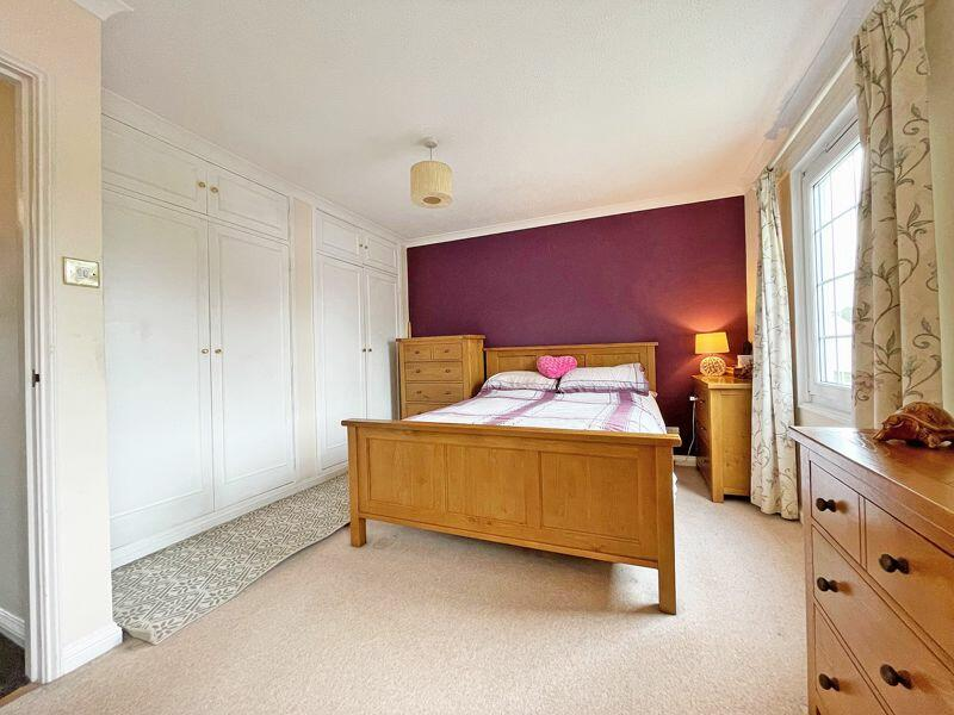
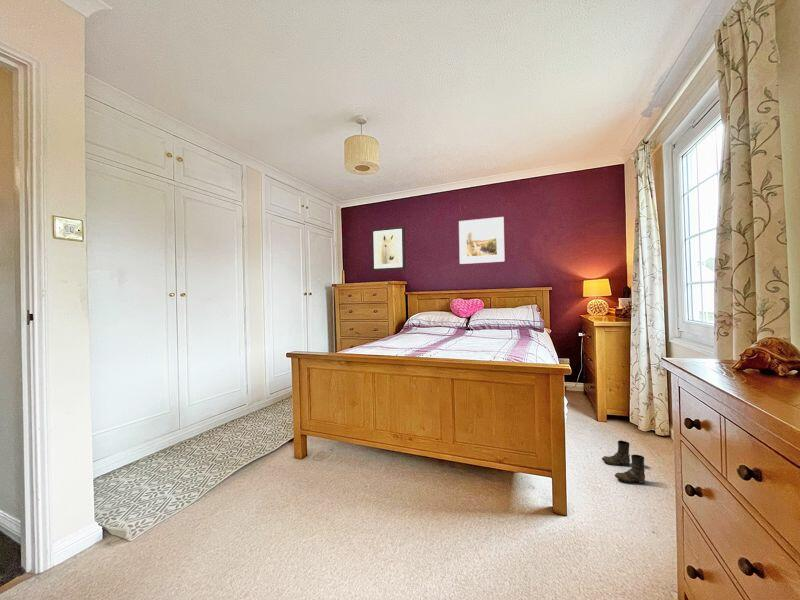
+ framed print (481, 240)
+ boots (622, 460)
+ wall art (388, 249)
